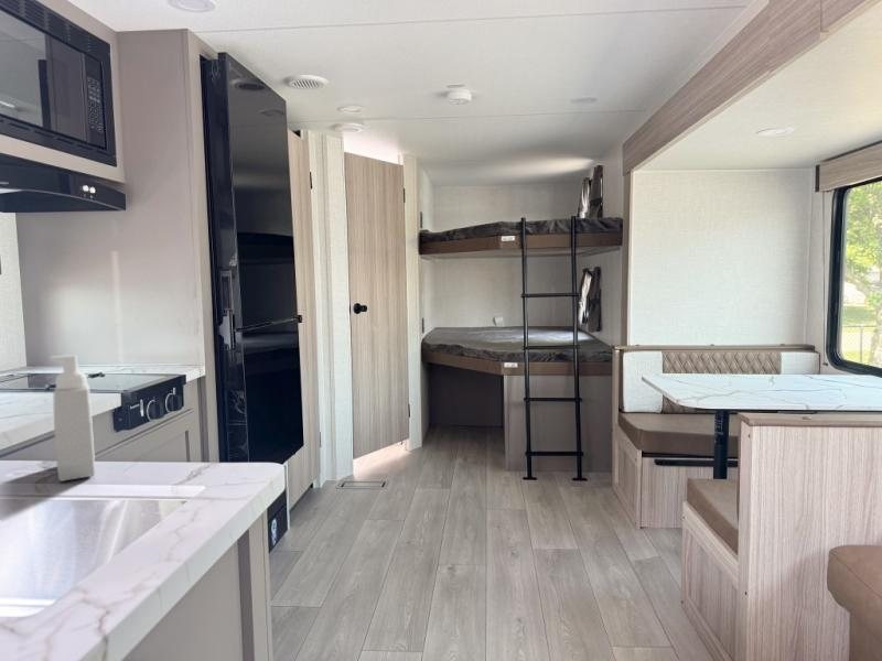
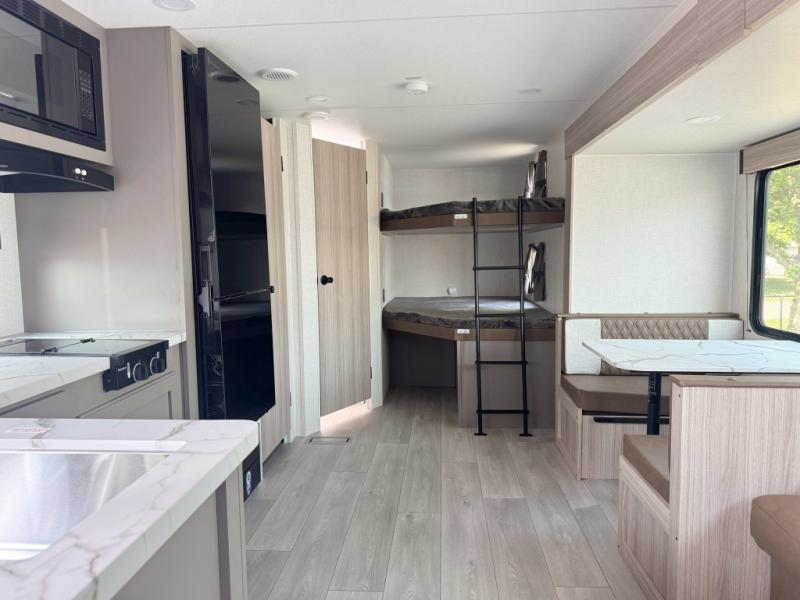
- soap bottle (72, 413)
